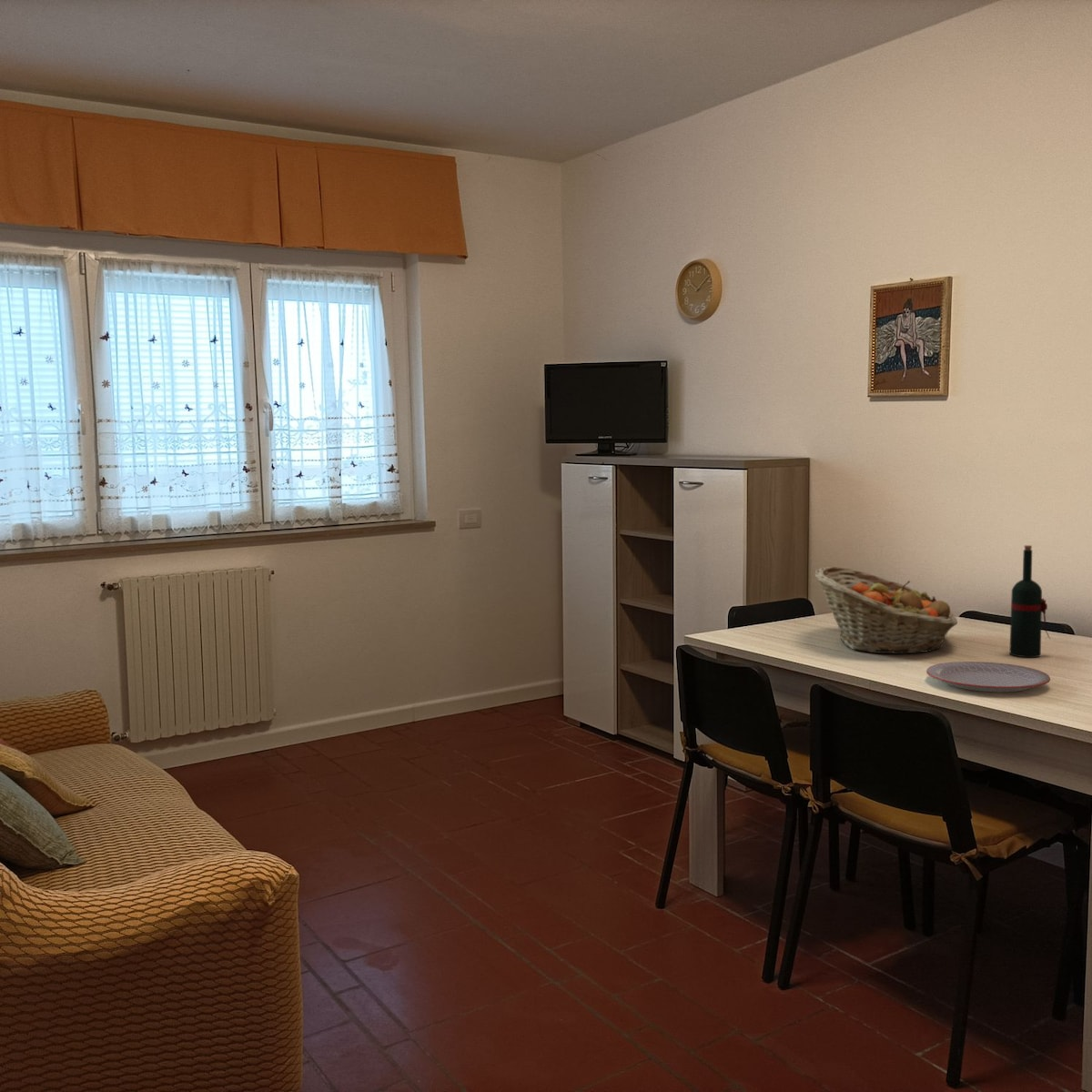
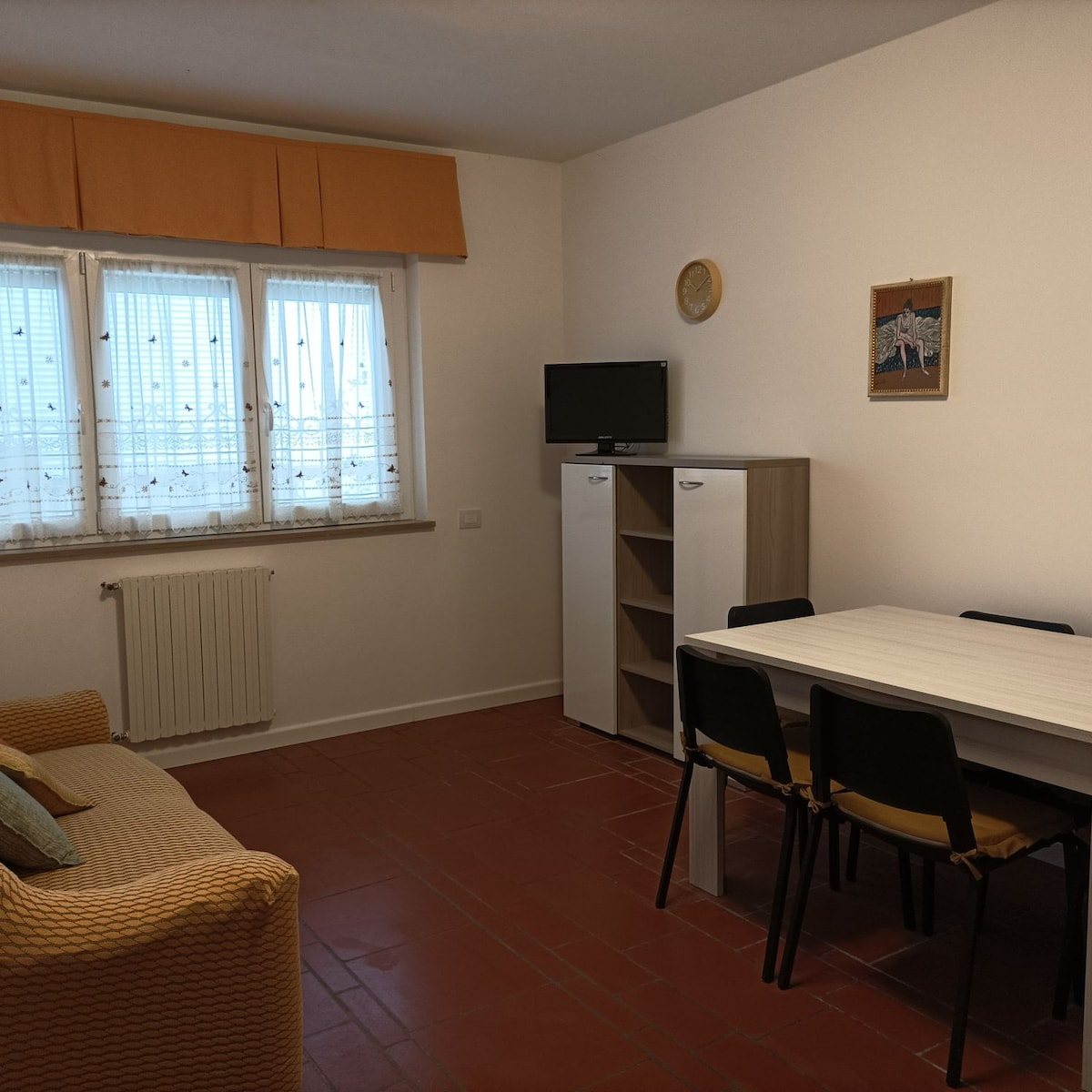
- wine bottle (1031, 600)
- plate (986, 678)
- fruit basket (885, 607)
